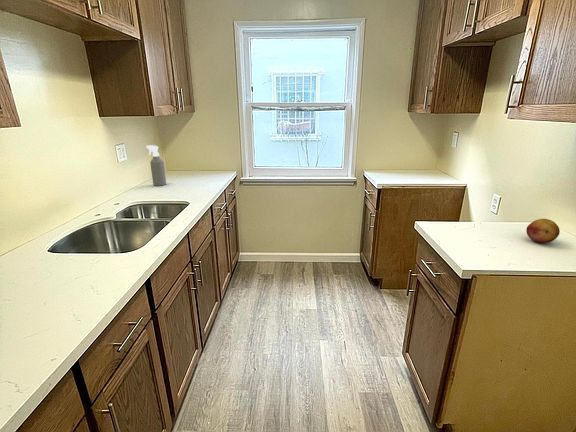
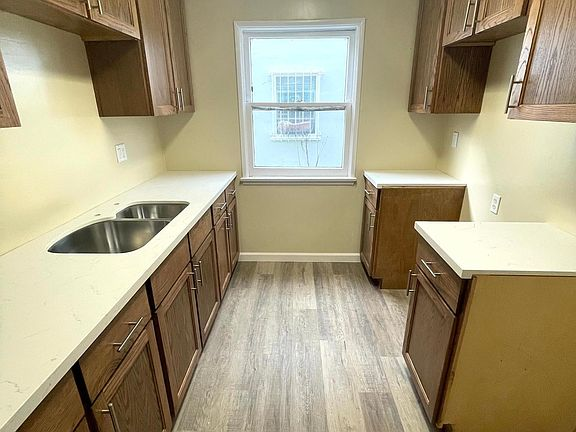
- fruit (543, 230)
- spray bottle (155, 165)
